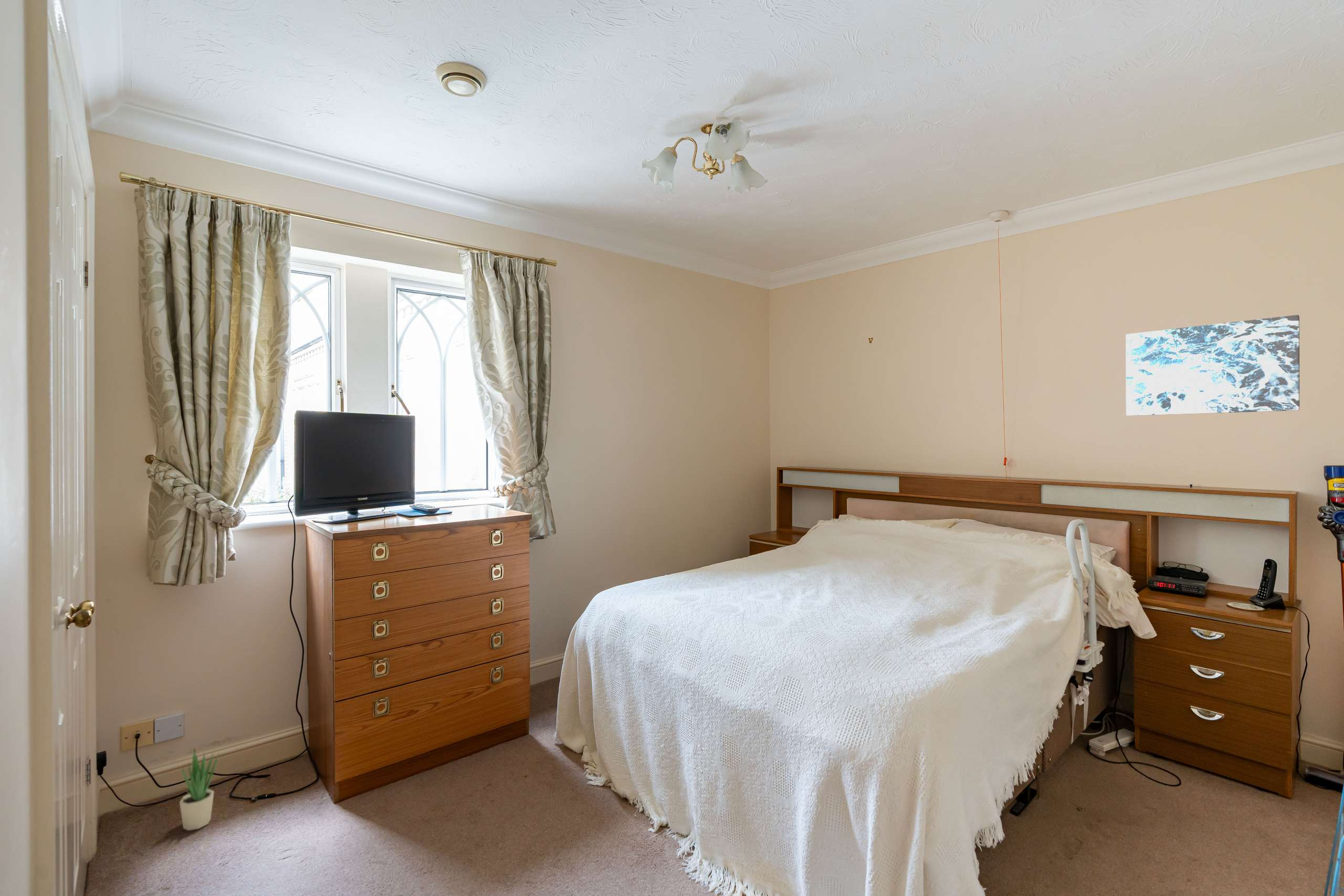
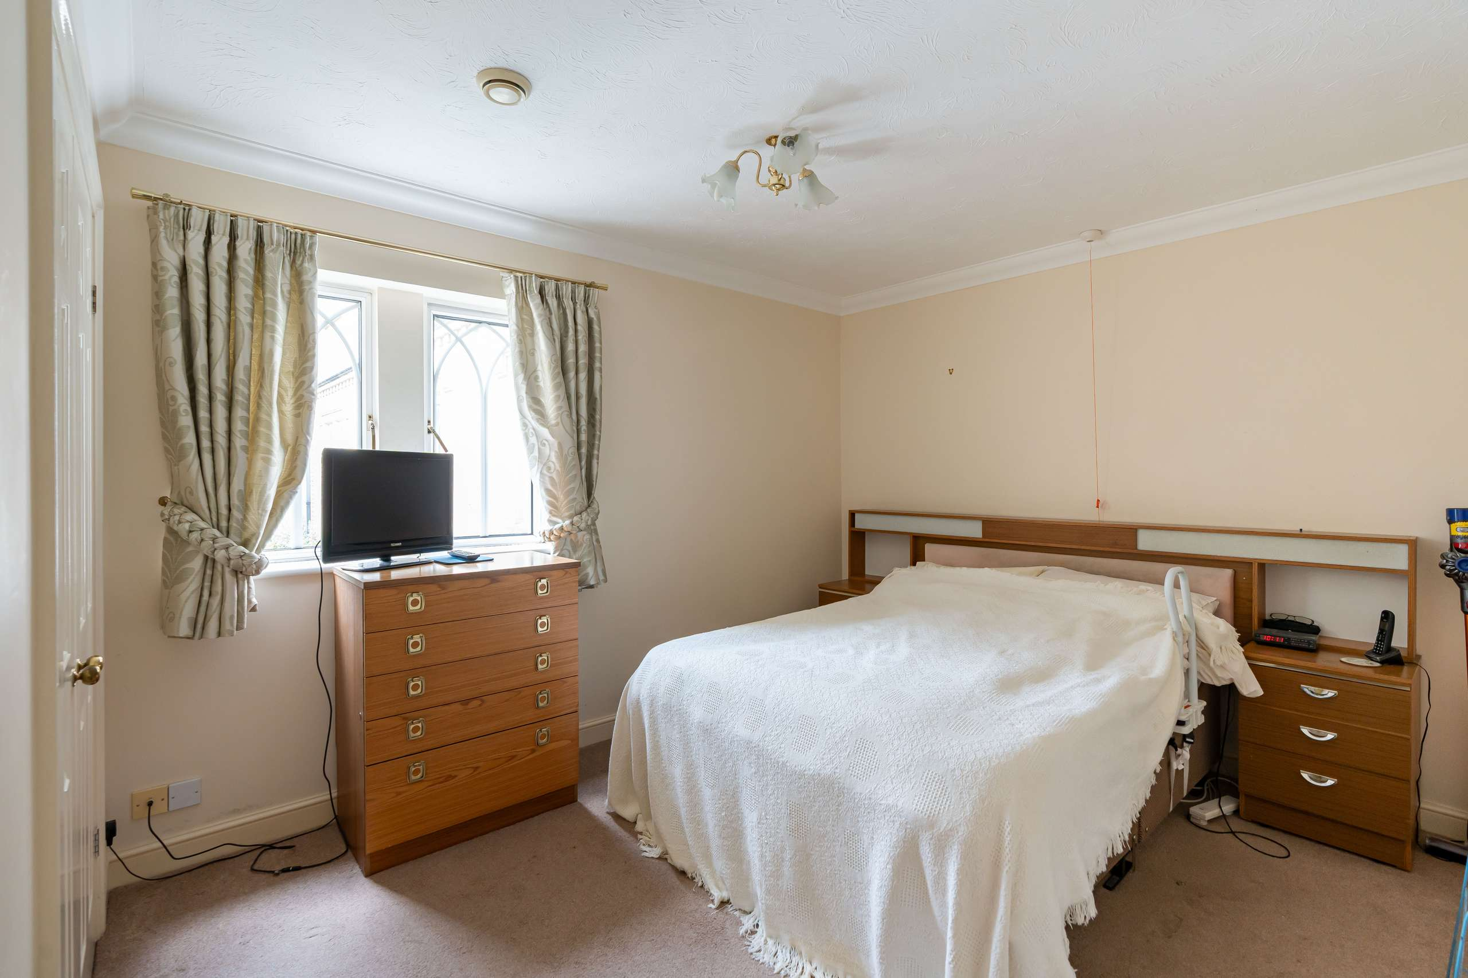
- wall art (1206, 369)
- potted plant (200, 784)
